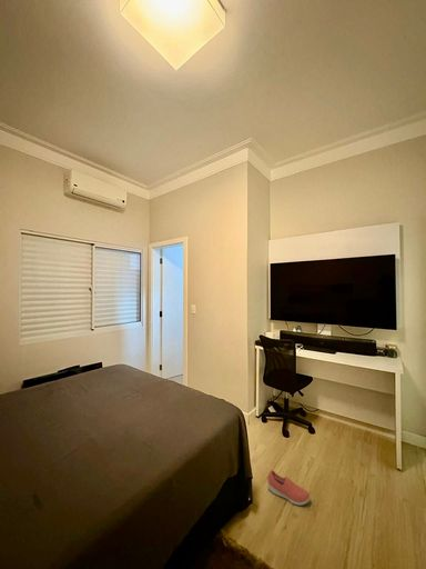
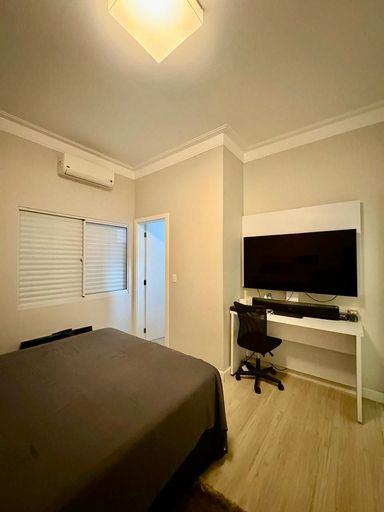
- shoe (287, 487)
